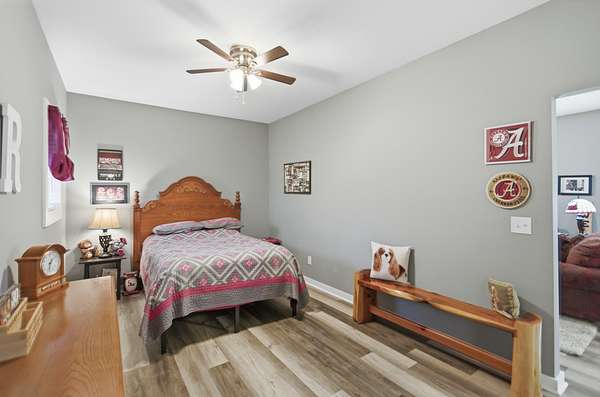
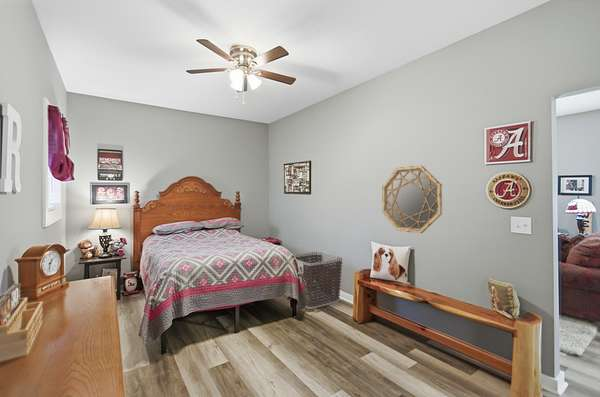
+ home mirror (409, 199)
+ clothes hamper (313, 278)
